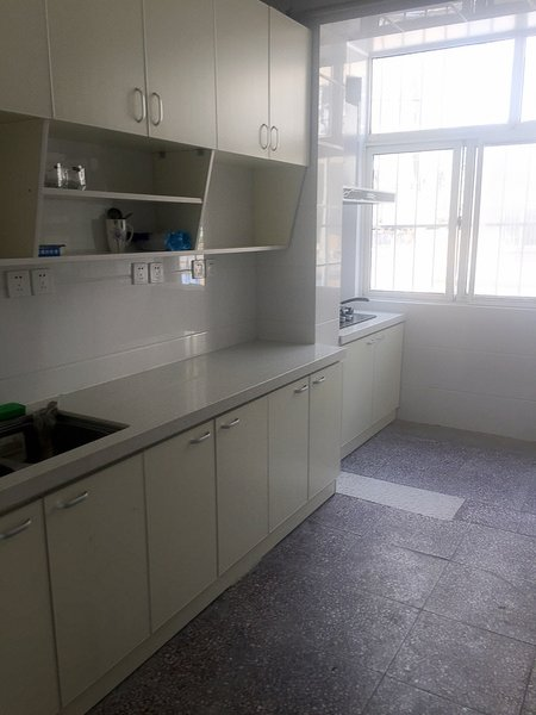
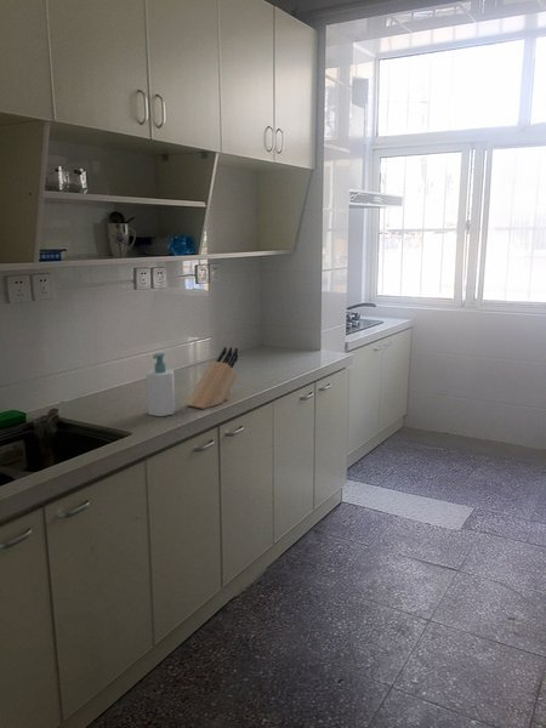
+ knife block (215, 375)
+ soap bottle (160, 383)
